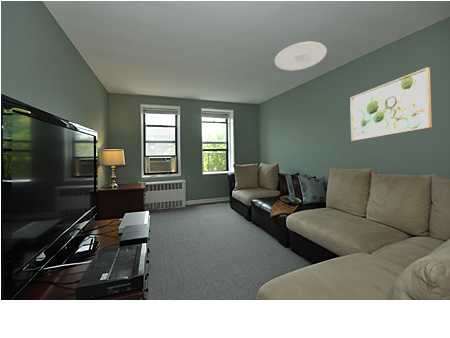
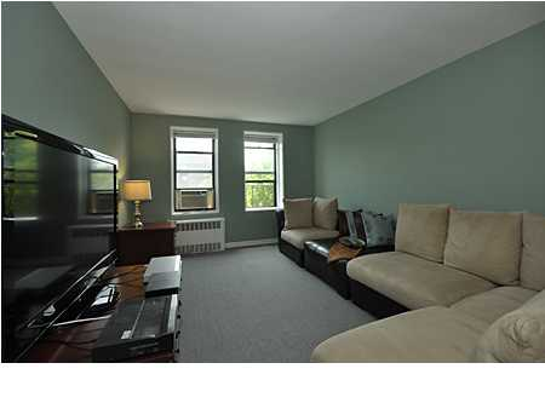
- ceiling light (299, 55)
- wall art (383, 110)
